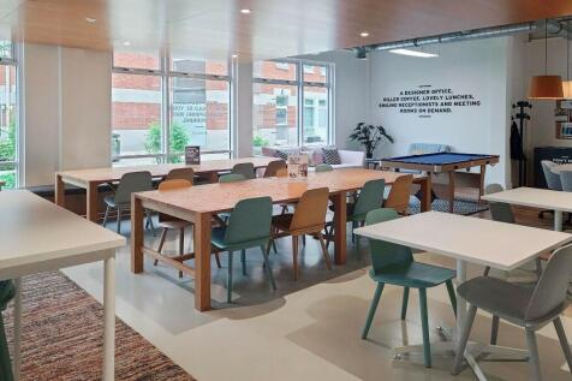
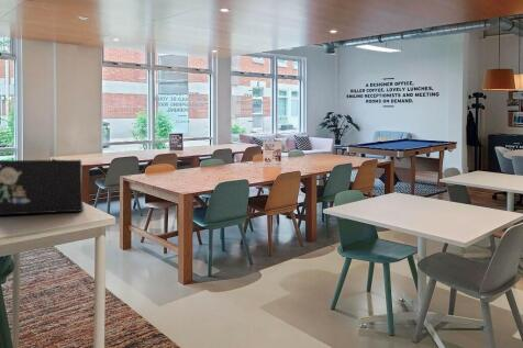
+ laptop (38, 184)
